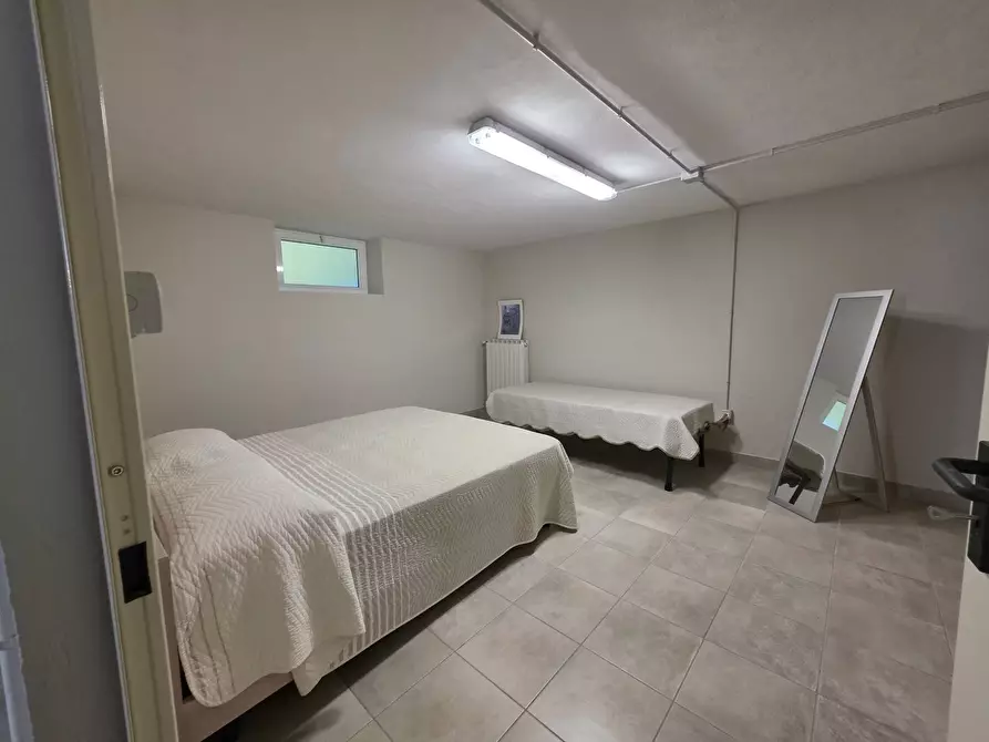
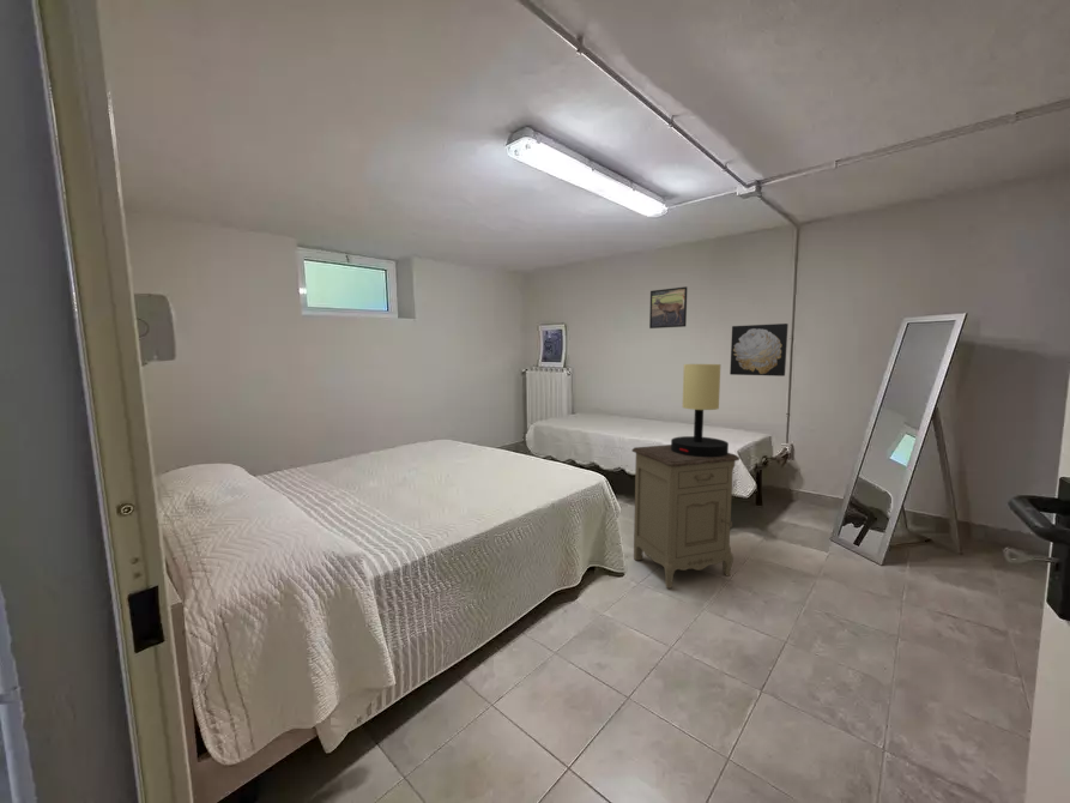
+ nightstand (685, 512)
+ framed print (667, 308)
+ table lamp (700, 407)
+ wall art (757, 350)
